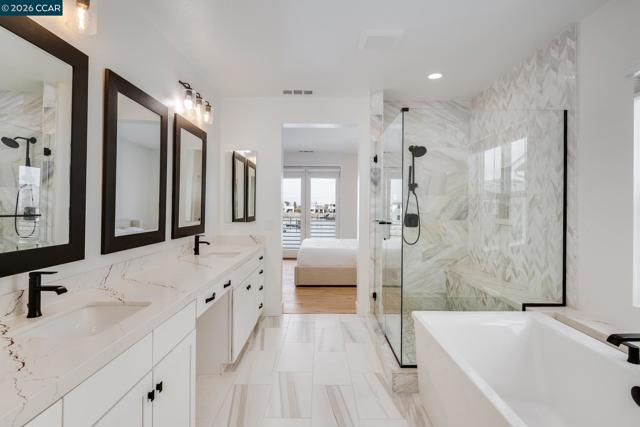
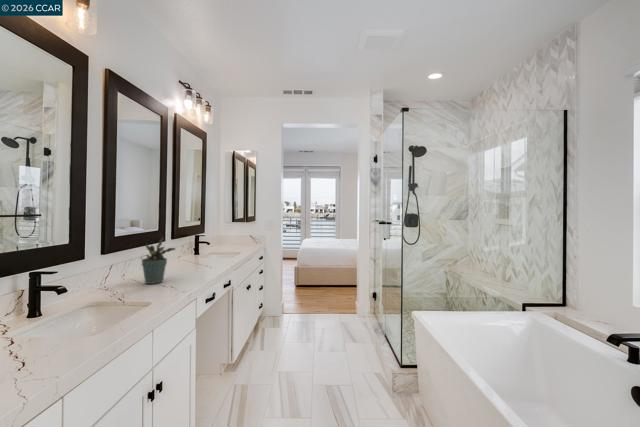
+ potted plant (158, 260)
